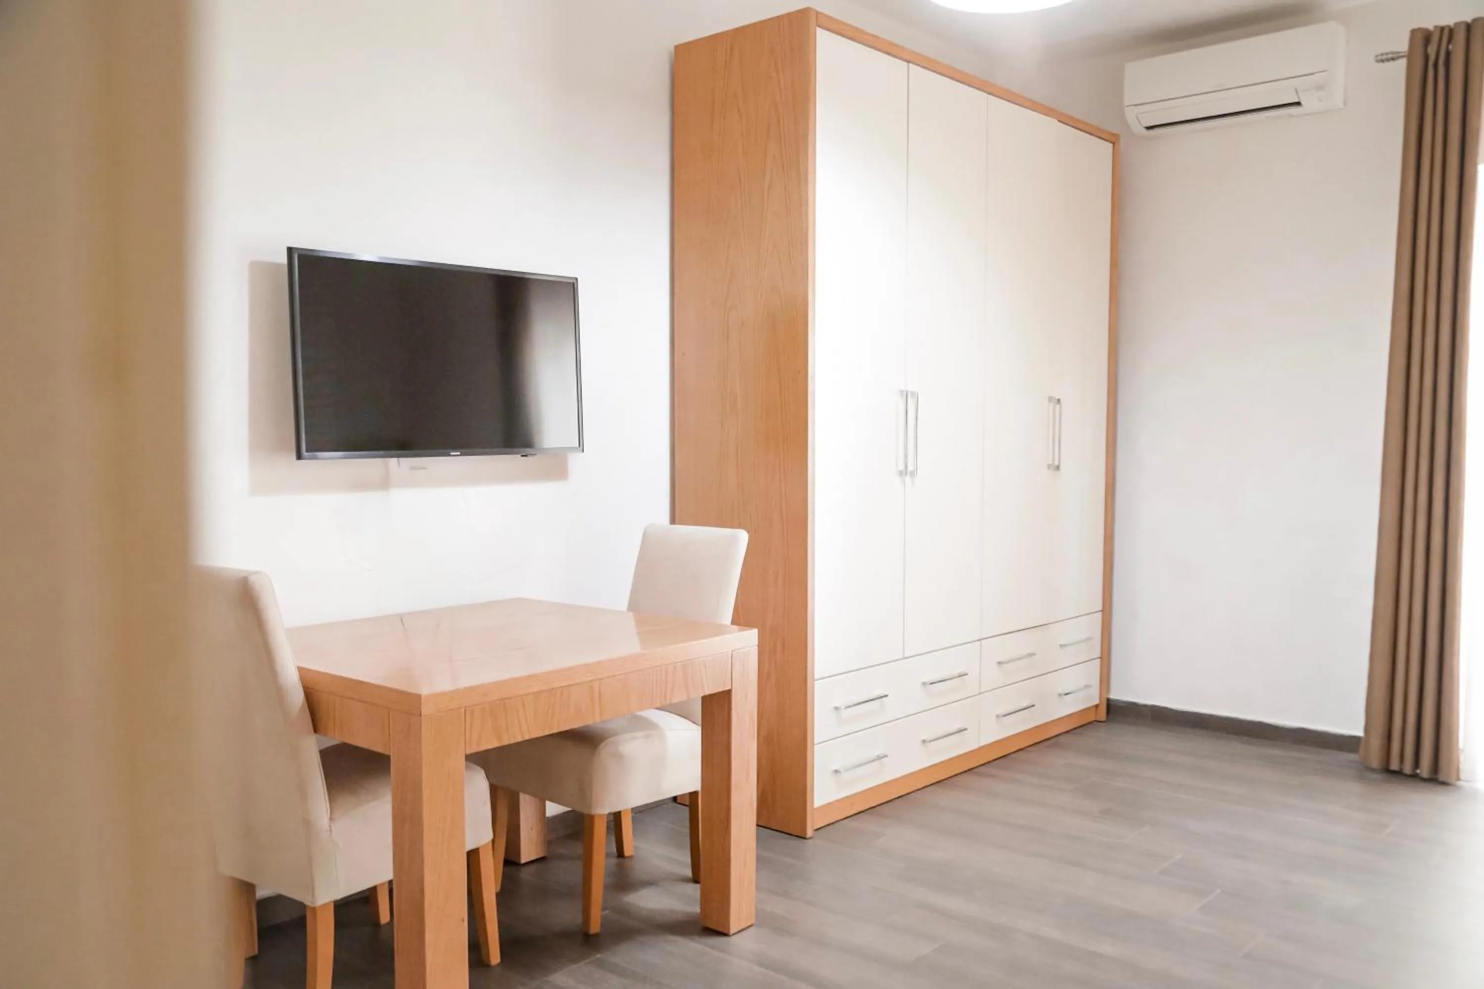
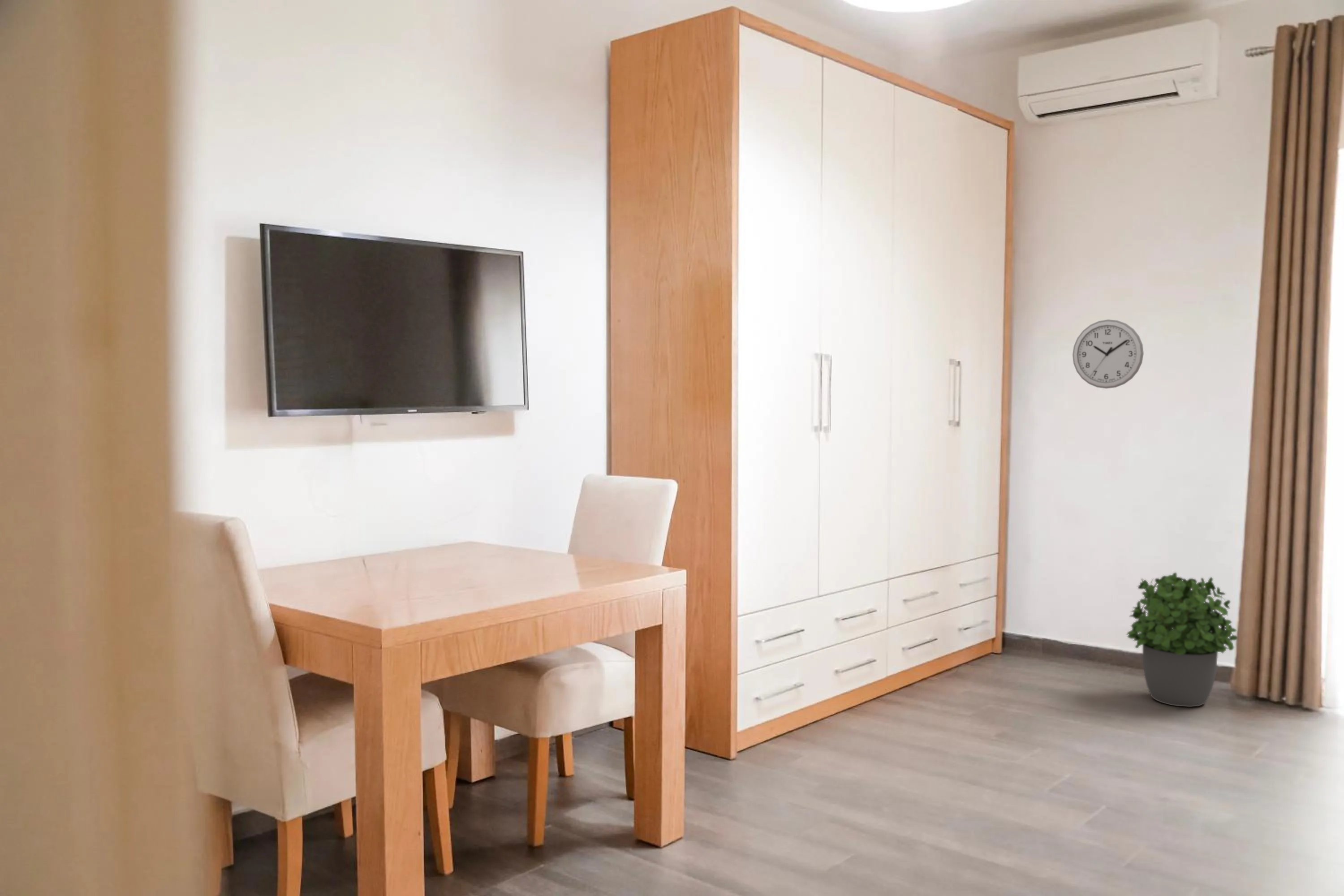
+ potted plant (1180, 636)
+ wall clock (1107, 354)
